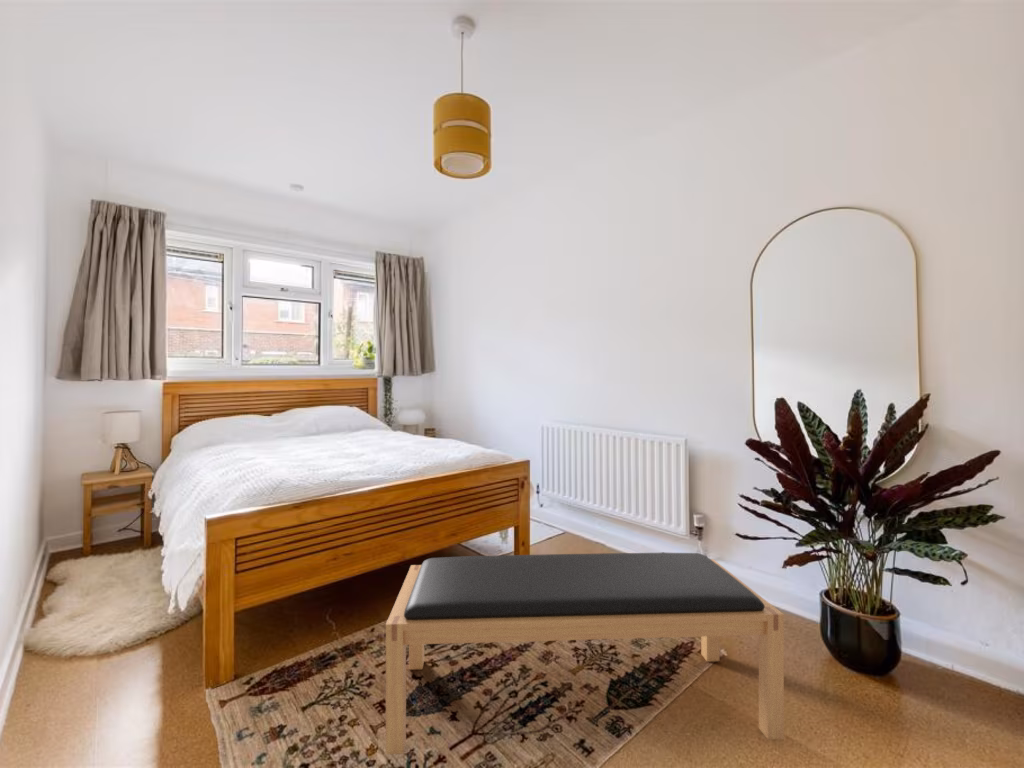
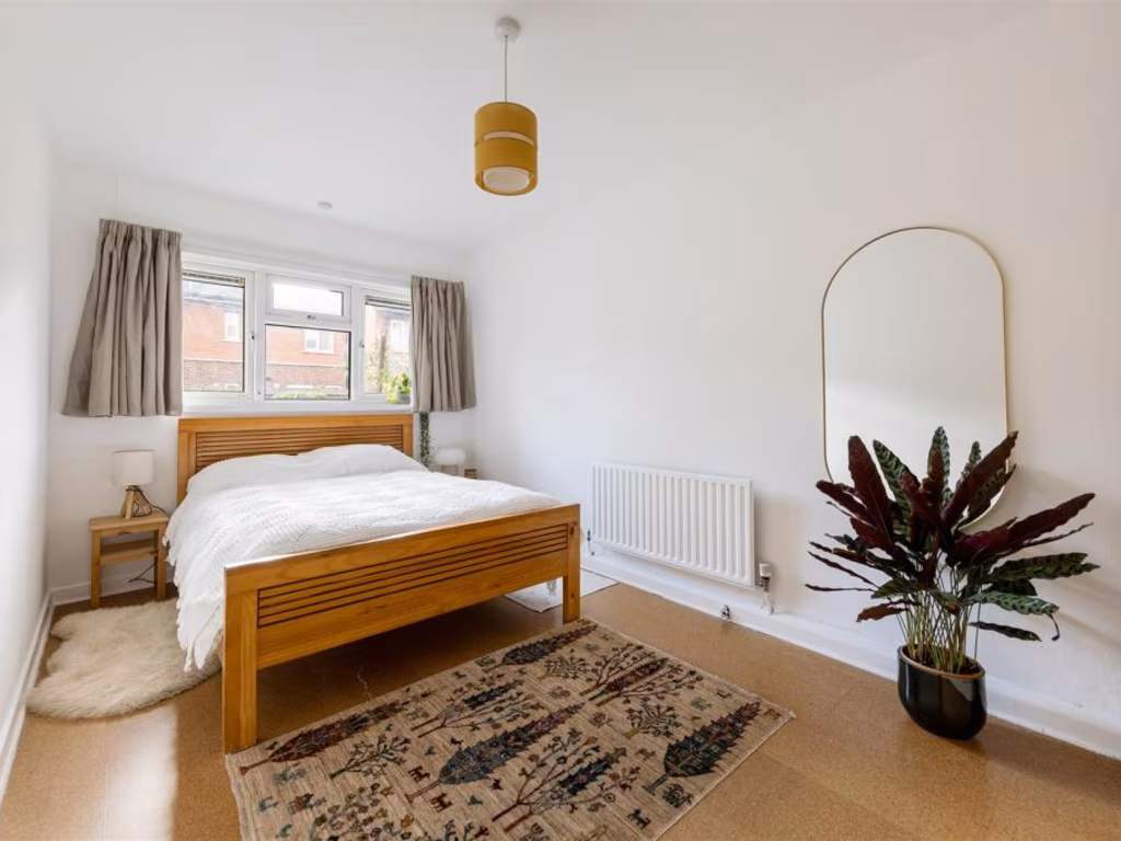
- bench (575, 634)
